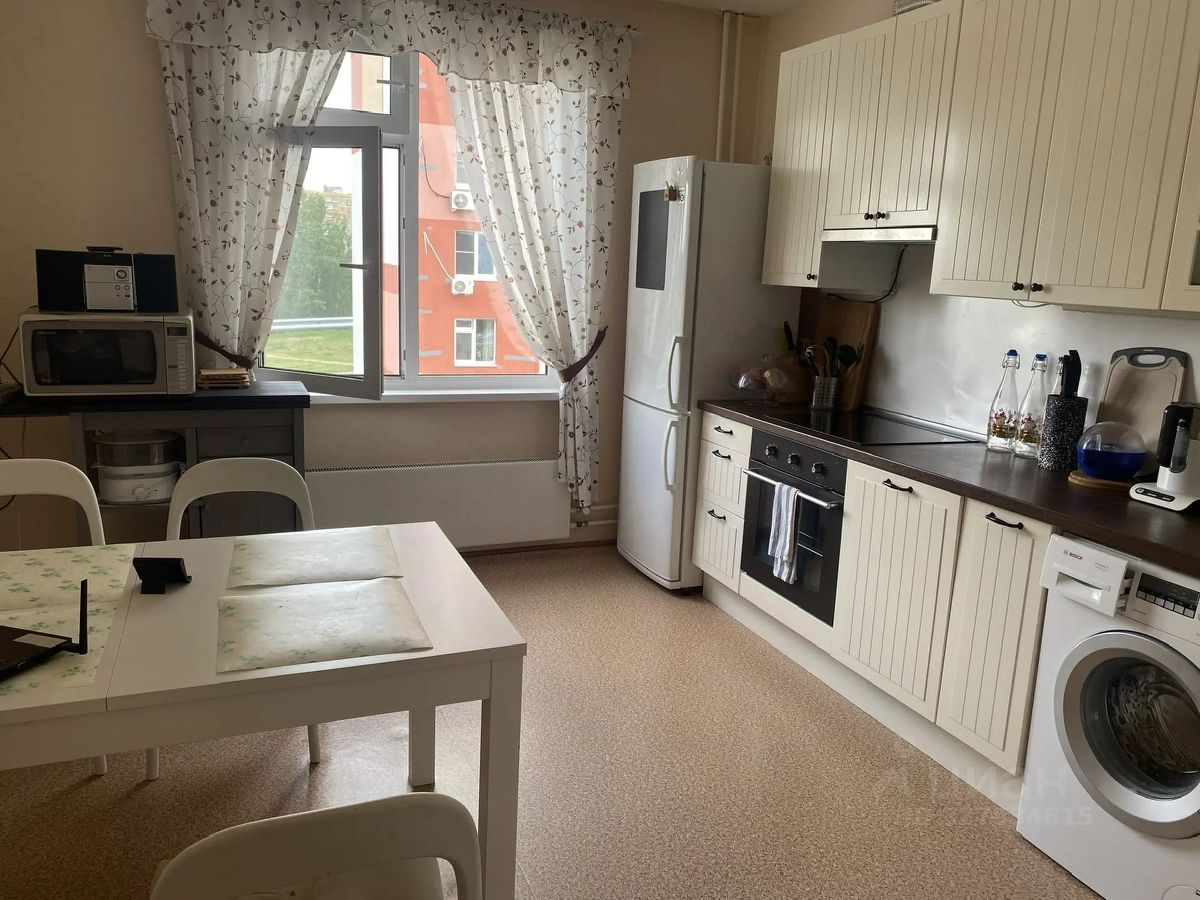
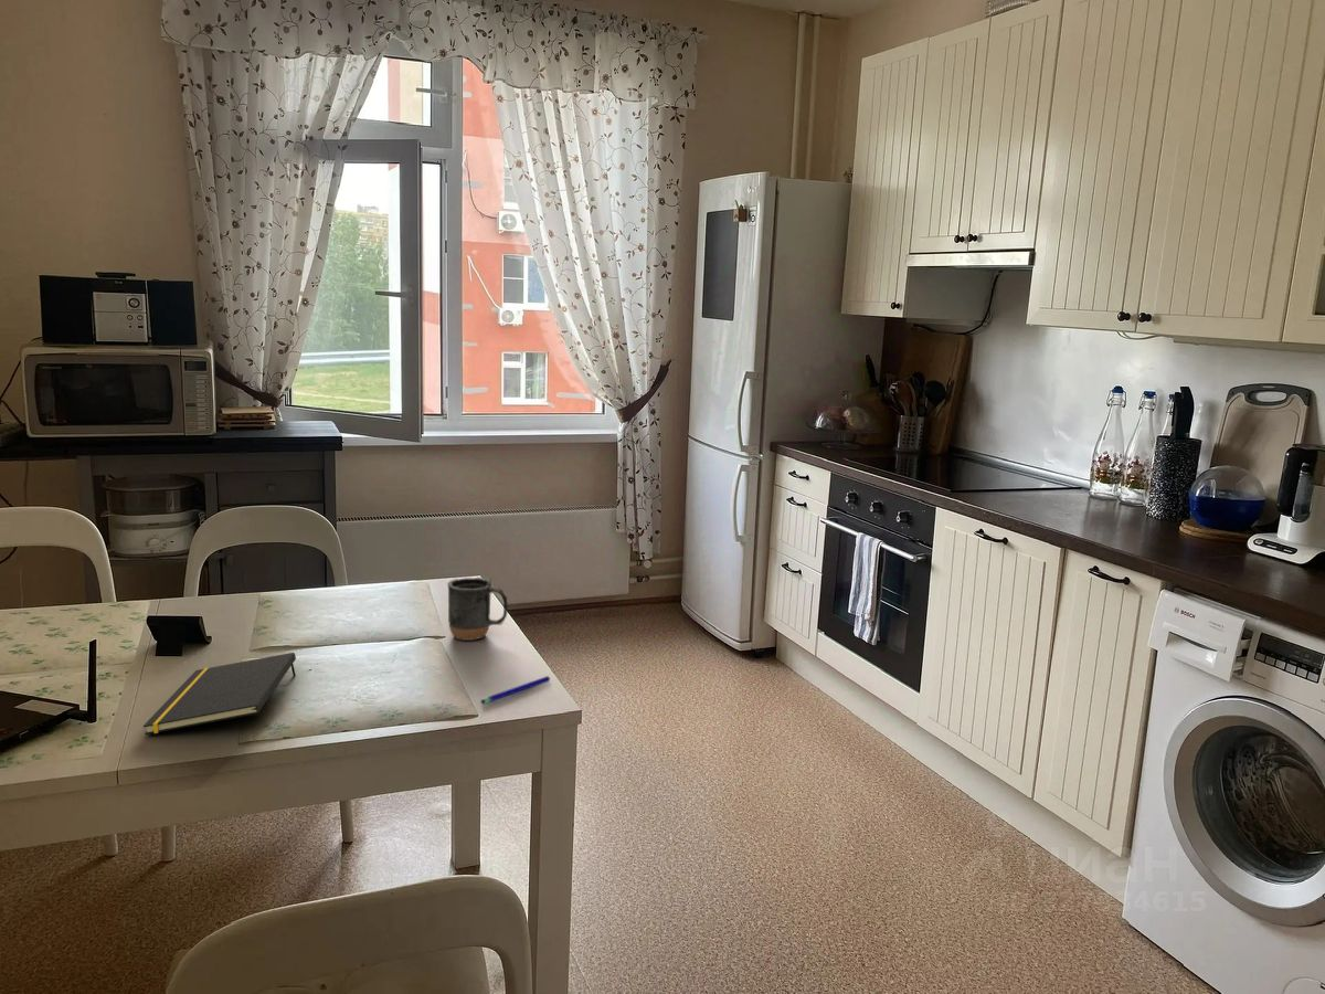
+ notepad (224, 690)
+ mug (476, 607)
+ pen (516, 689)
